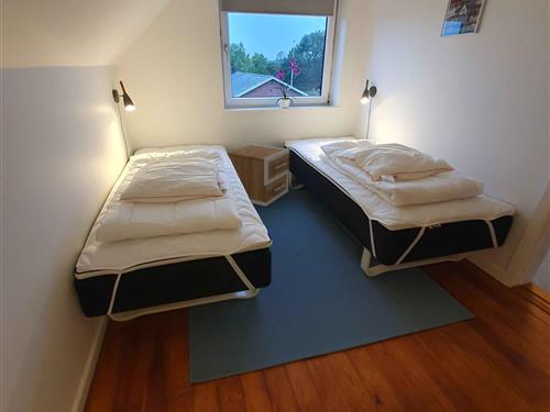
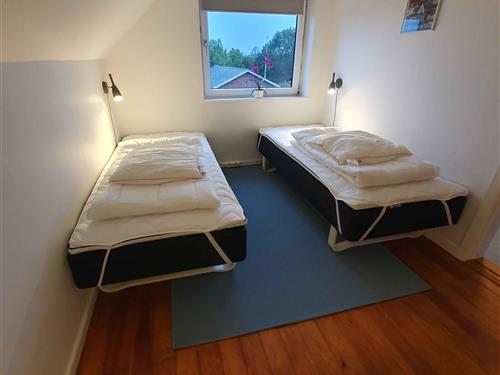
- nightstand (258, 172)
